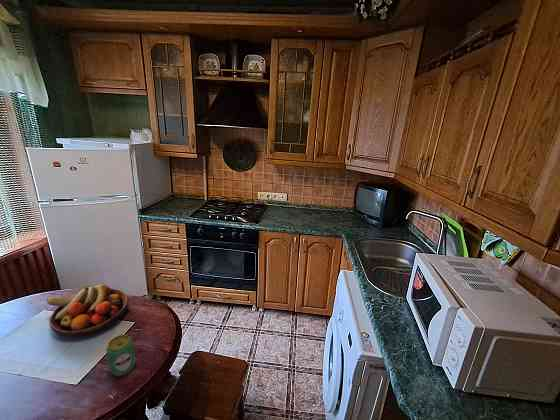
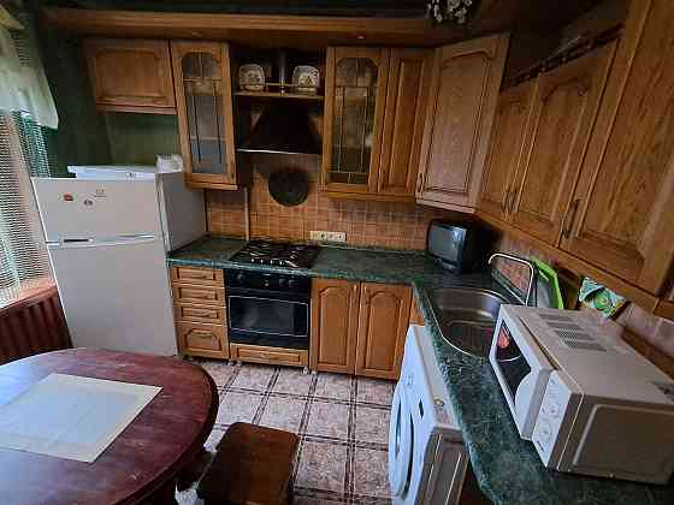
- fruit bowl (90, 305)
- beverage can (121, 354)
